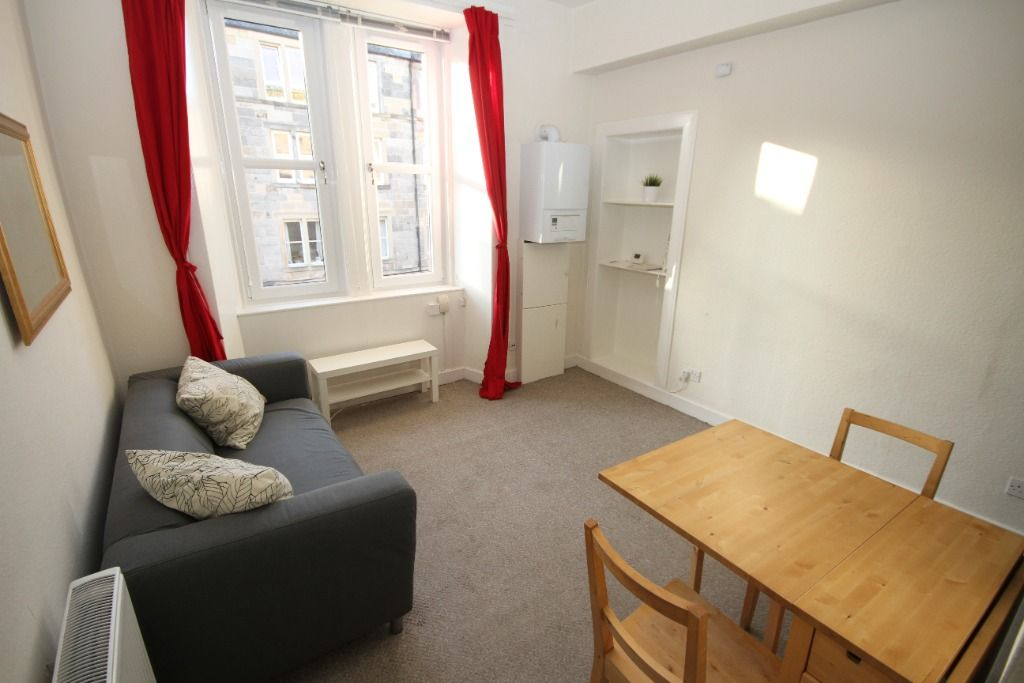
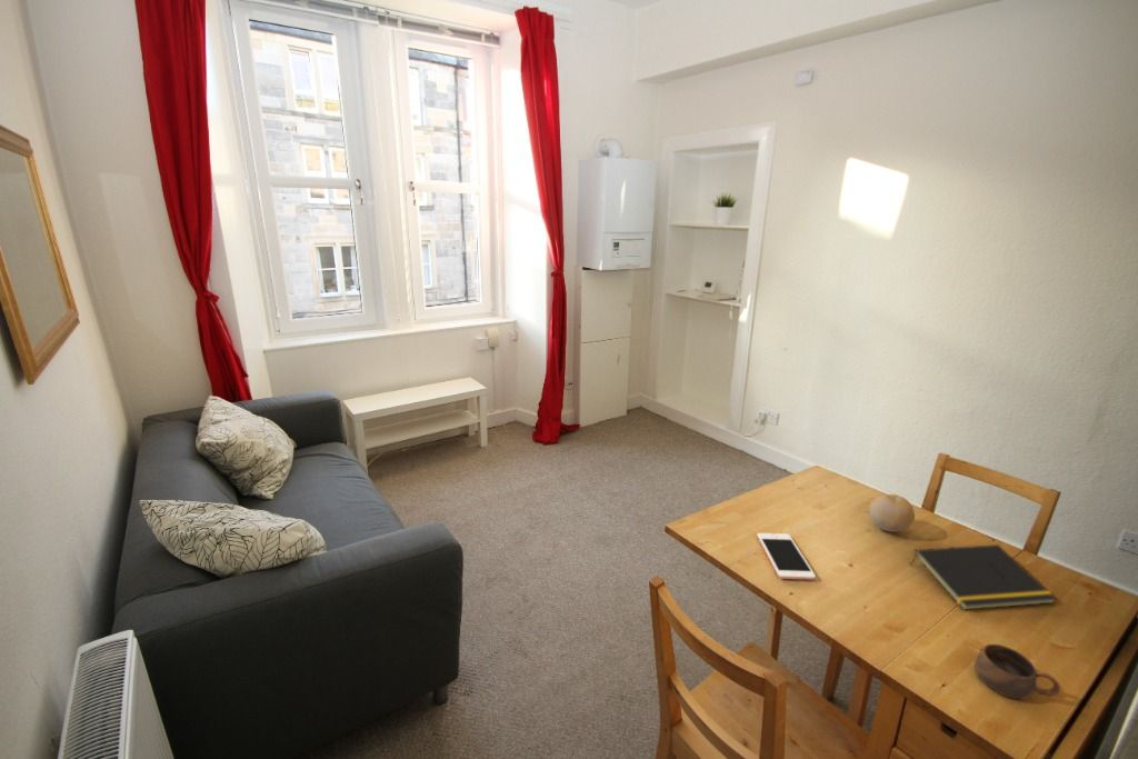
+ cell phone (783, 555)
+ cup (1015, 675)
+ notepad (981, 575)
+ fruit (890, 512)
